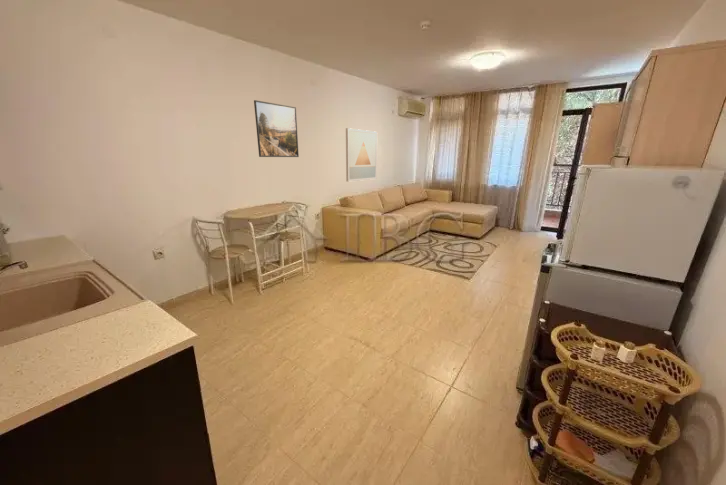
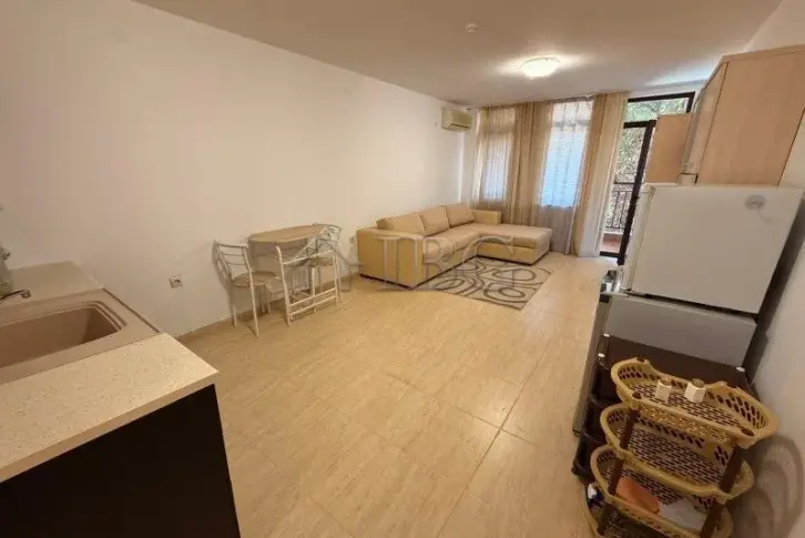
- wall art (362, 155)
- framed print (278, 131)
